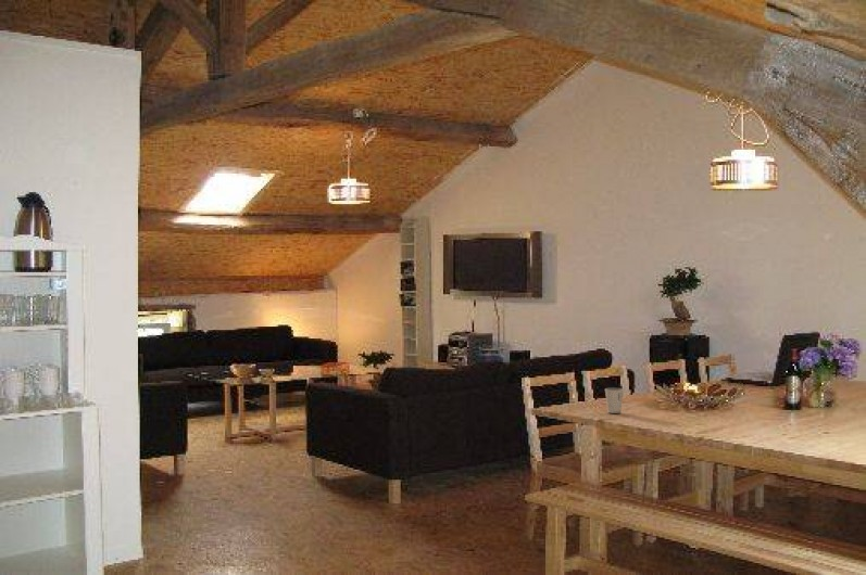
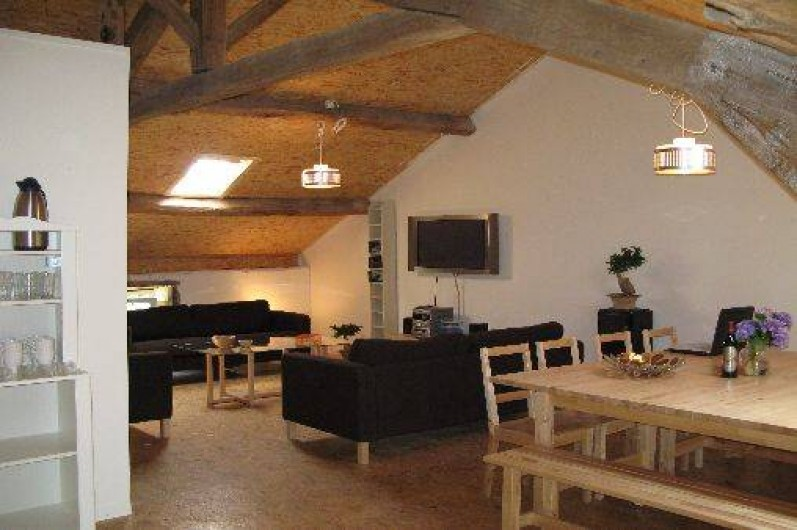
- dixie cup (614, 400)
